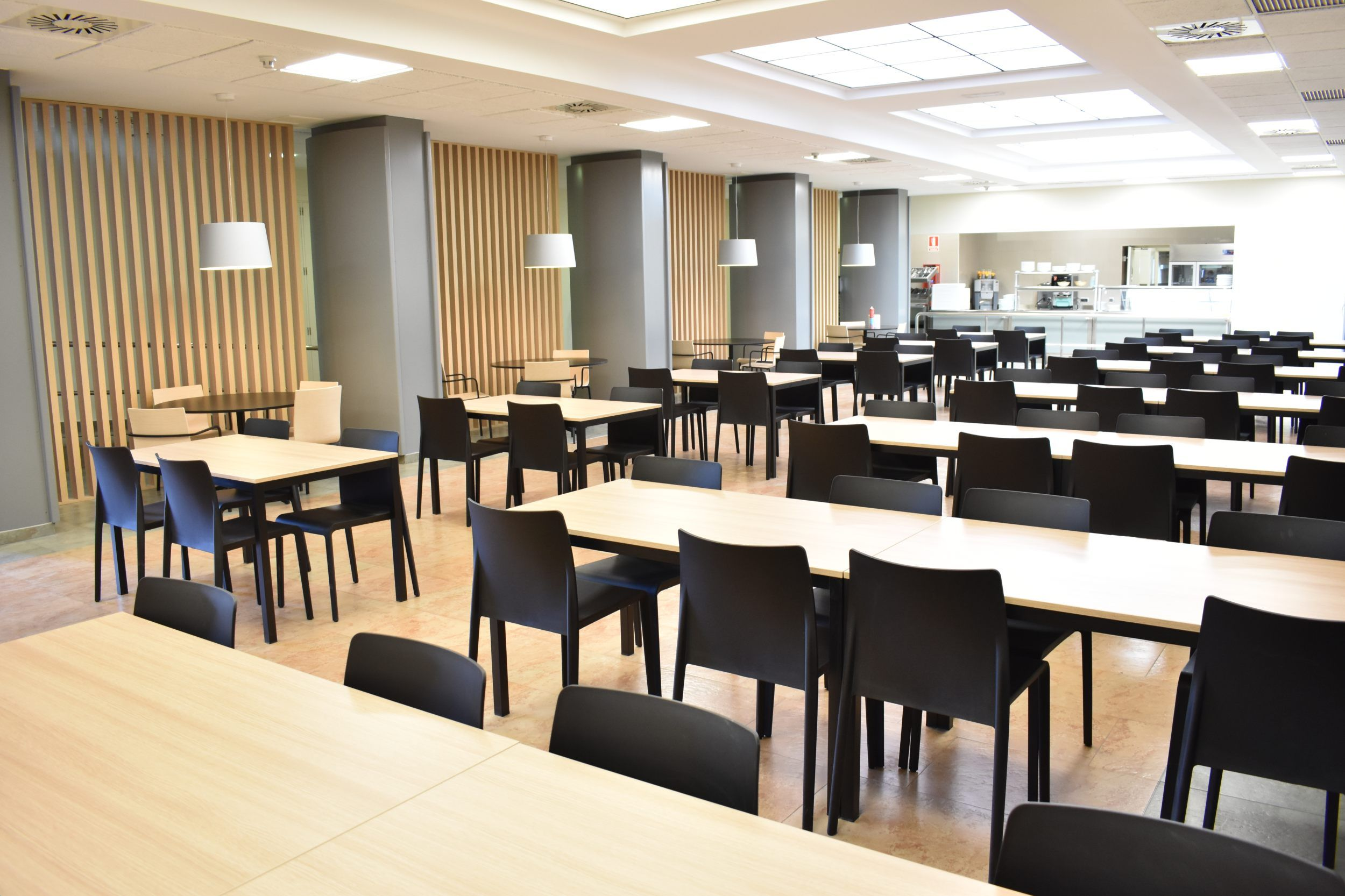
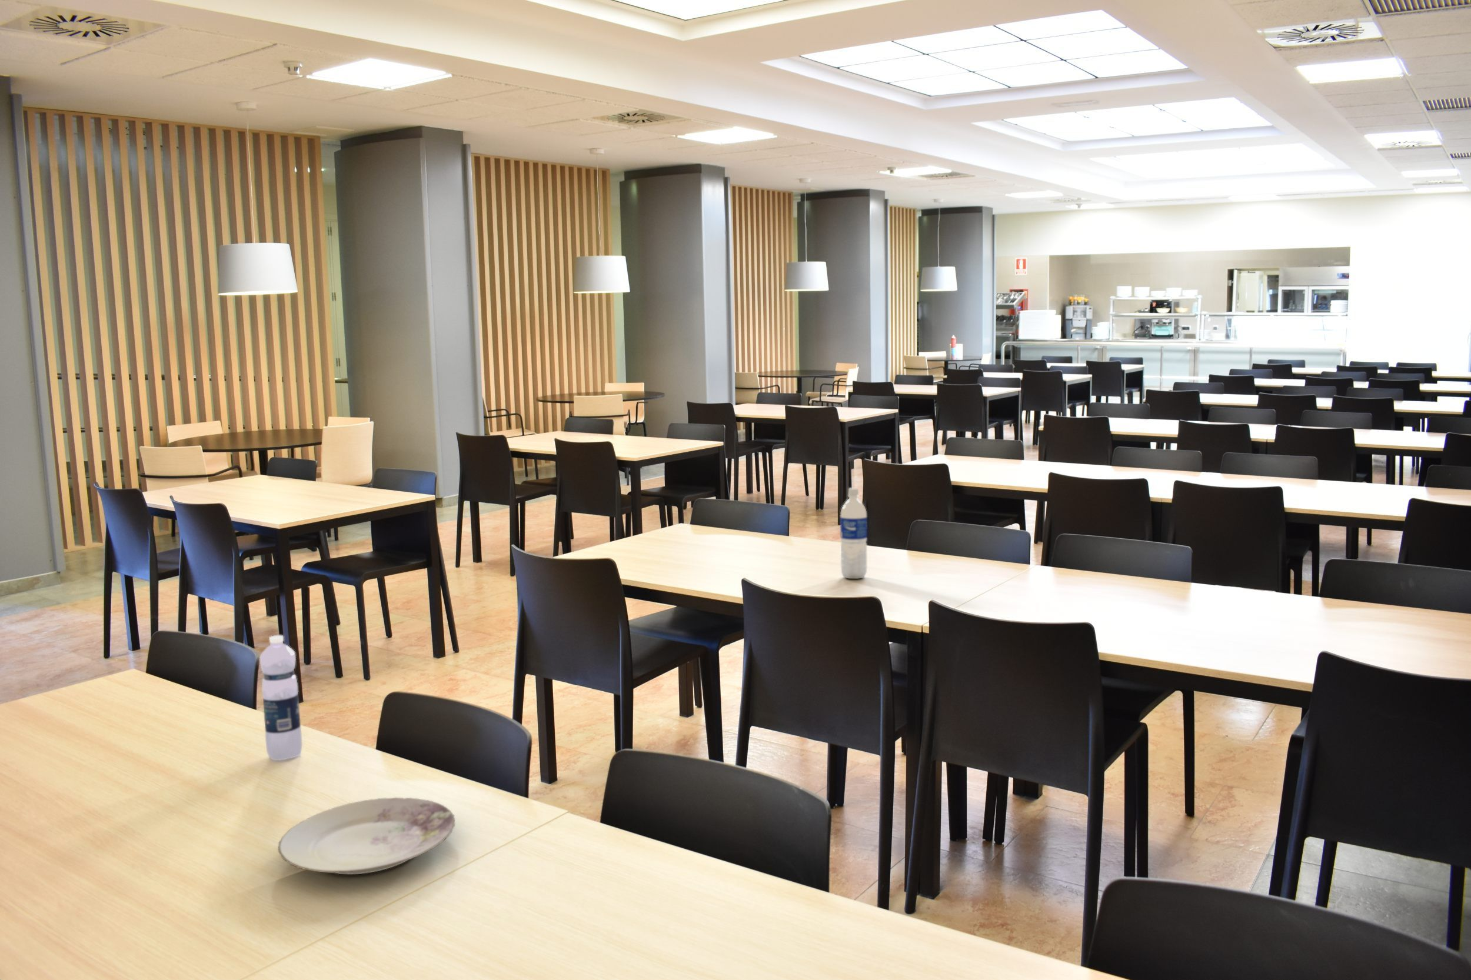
+ water bottle (280, 697)
+ water bottle (853, 533)
+ plate (369, 840)
